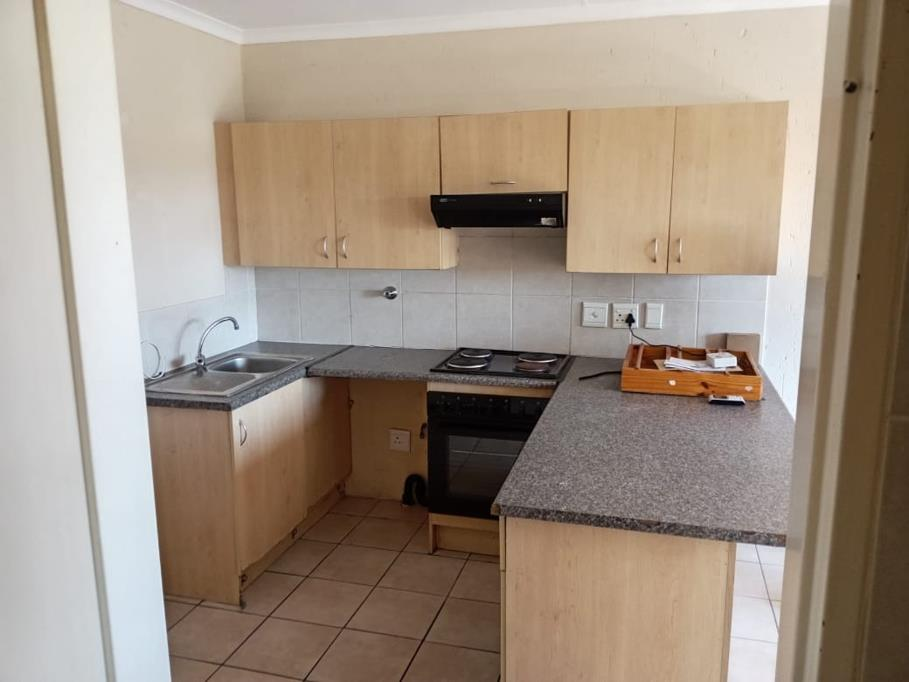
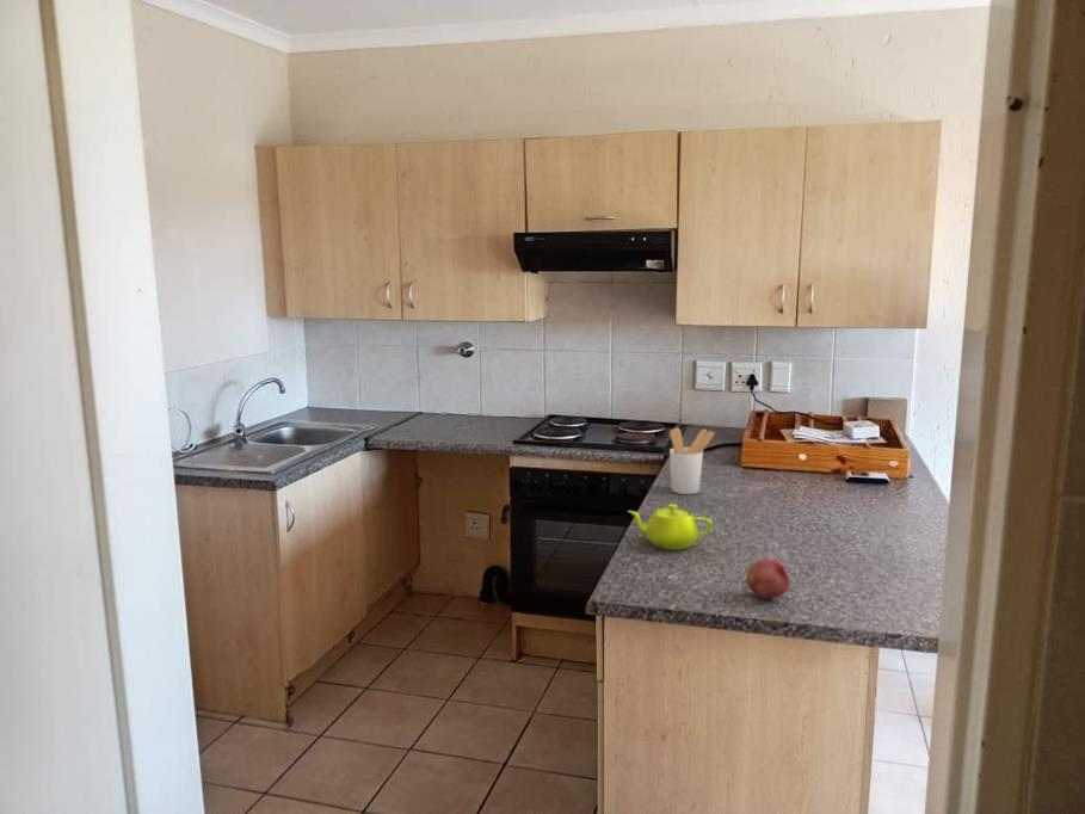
+ fruit (767, 578)
+ teapot (668, 524)
+ utensil holder (692, 460)
